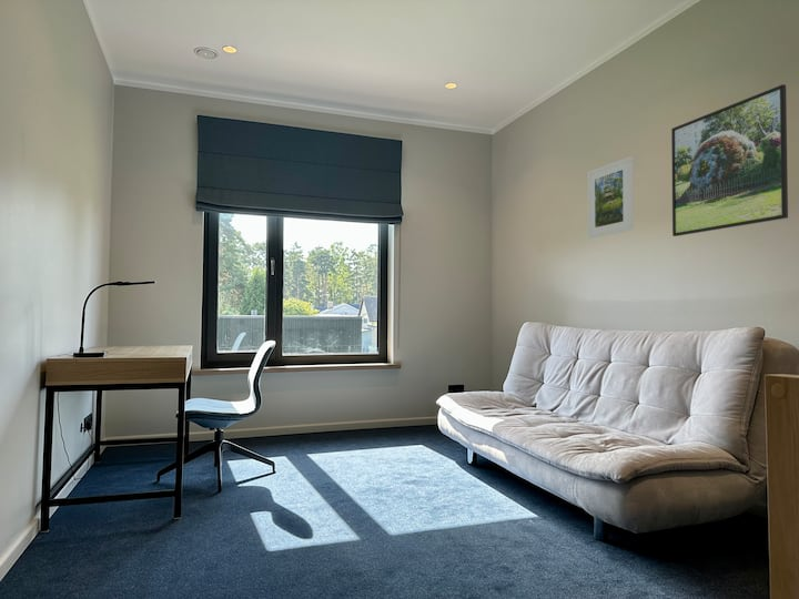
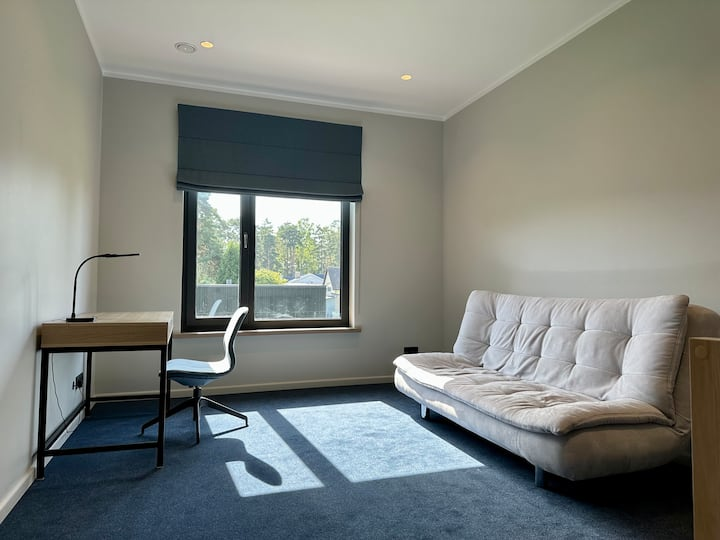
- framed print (608, 199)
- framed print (722, 167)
